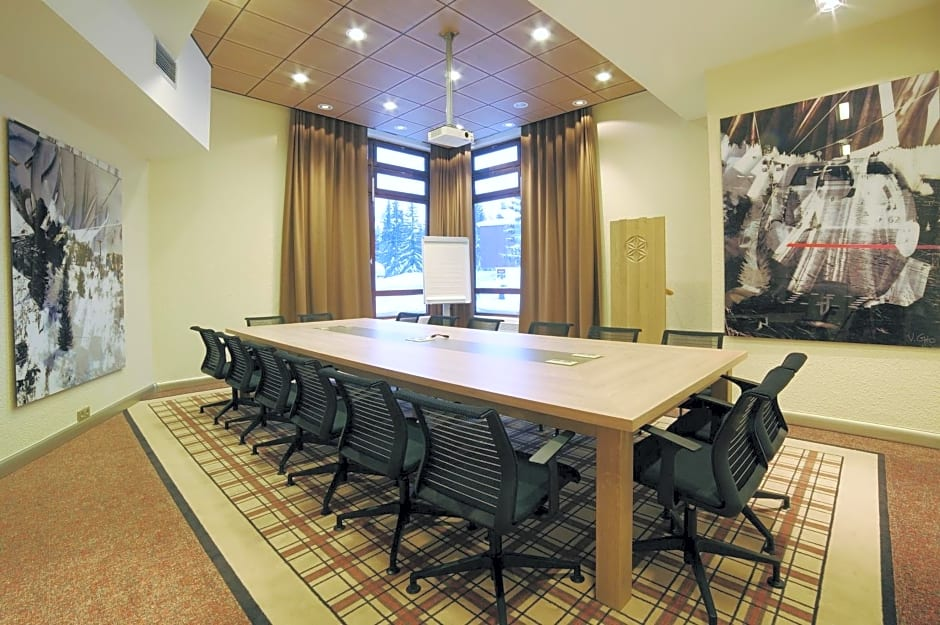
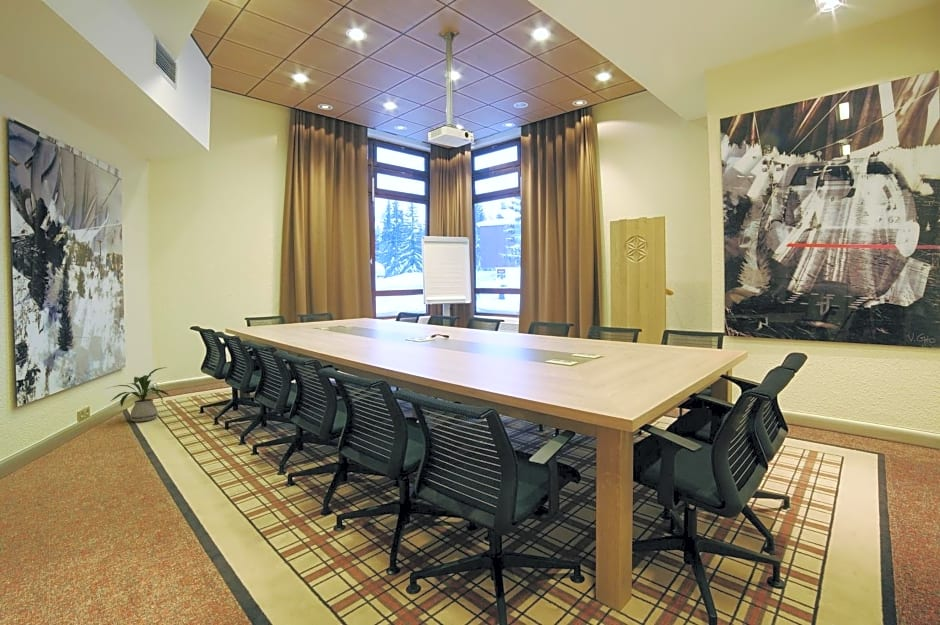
+ house plant (138, 394)
